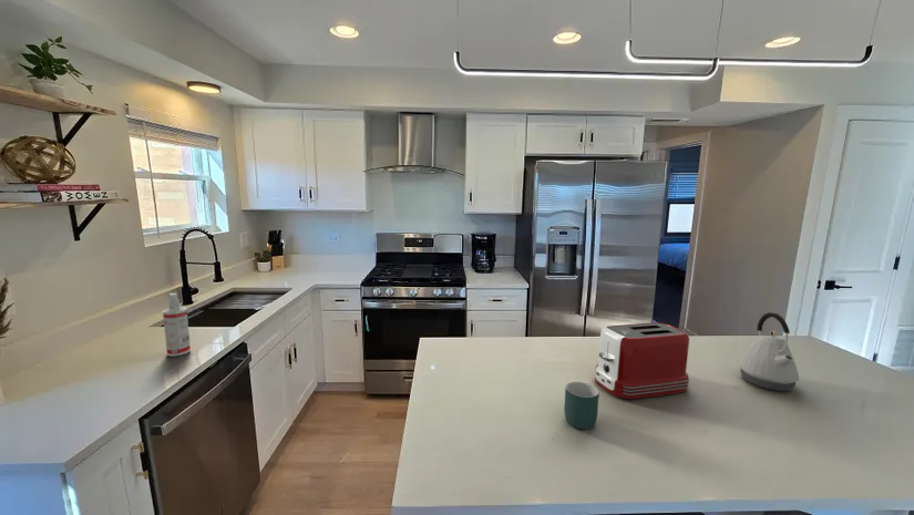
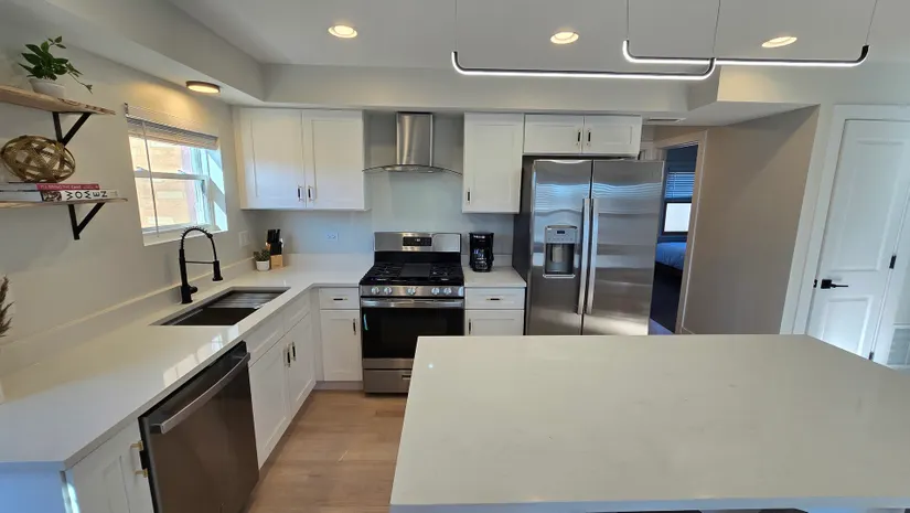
- spray bottle (175, 322)
- toaster (641, 357)
- mug (577, 402)
- kettle (771, 349)
